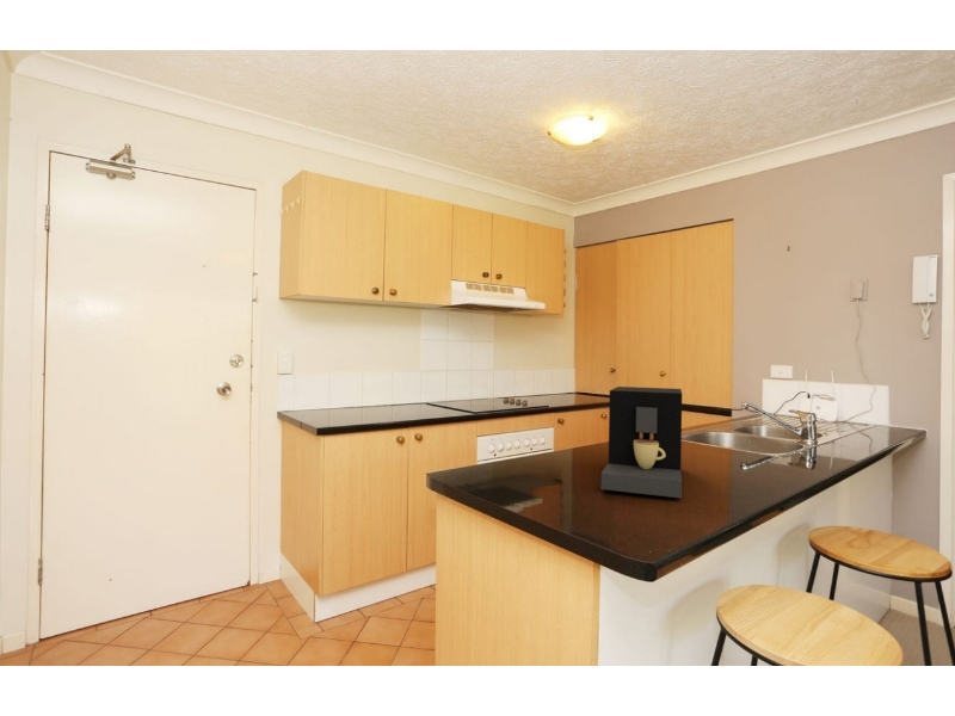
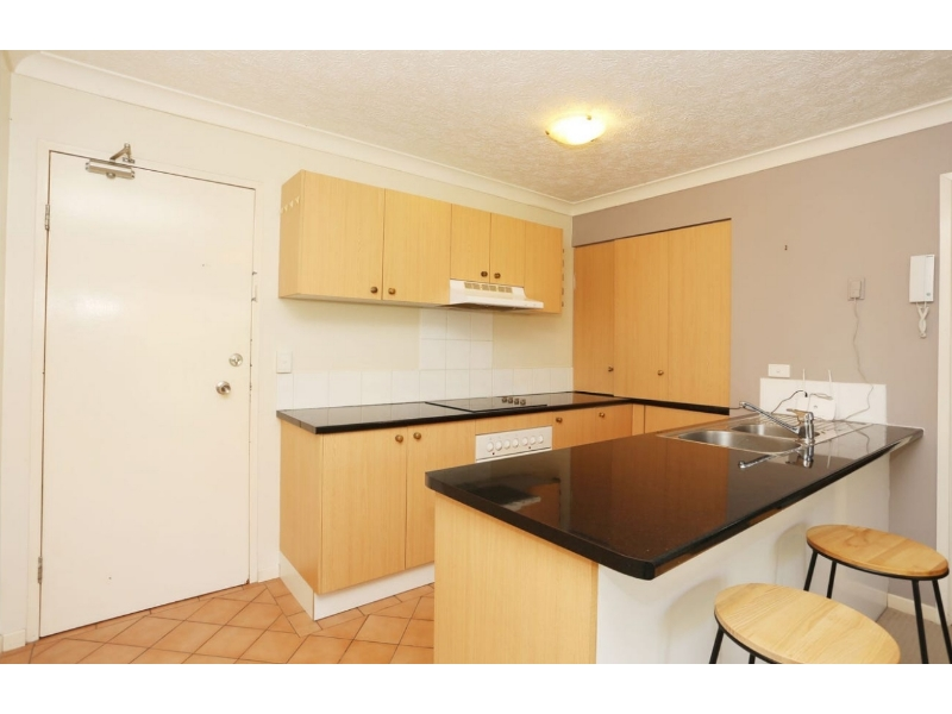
- coffee maker (645, 434)
